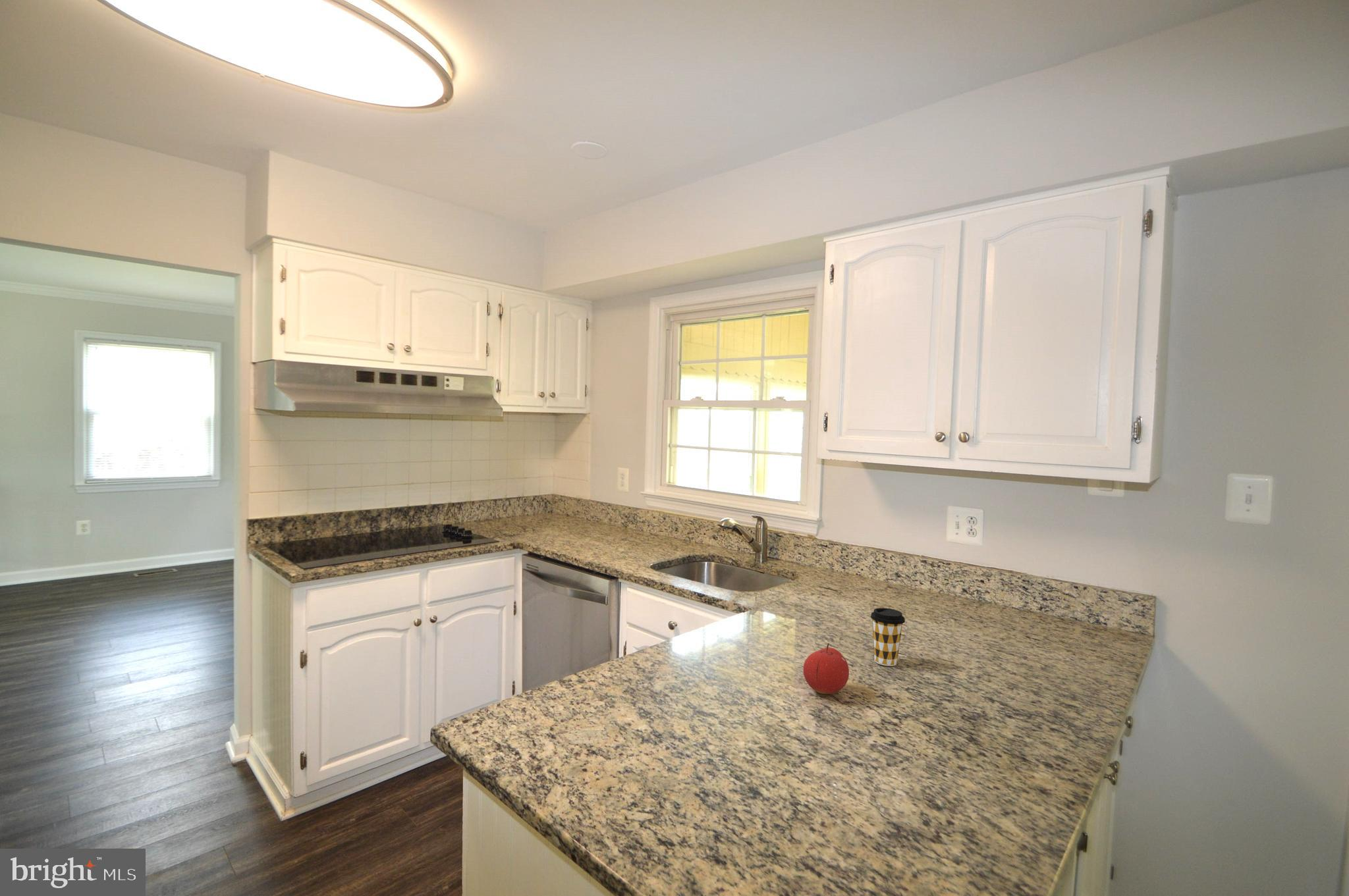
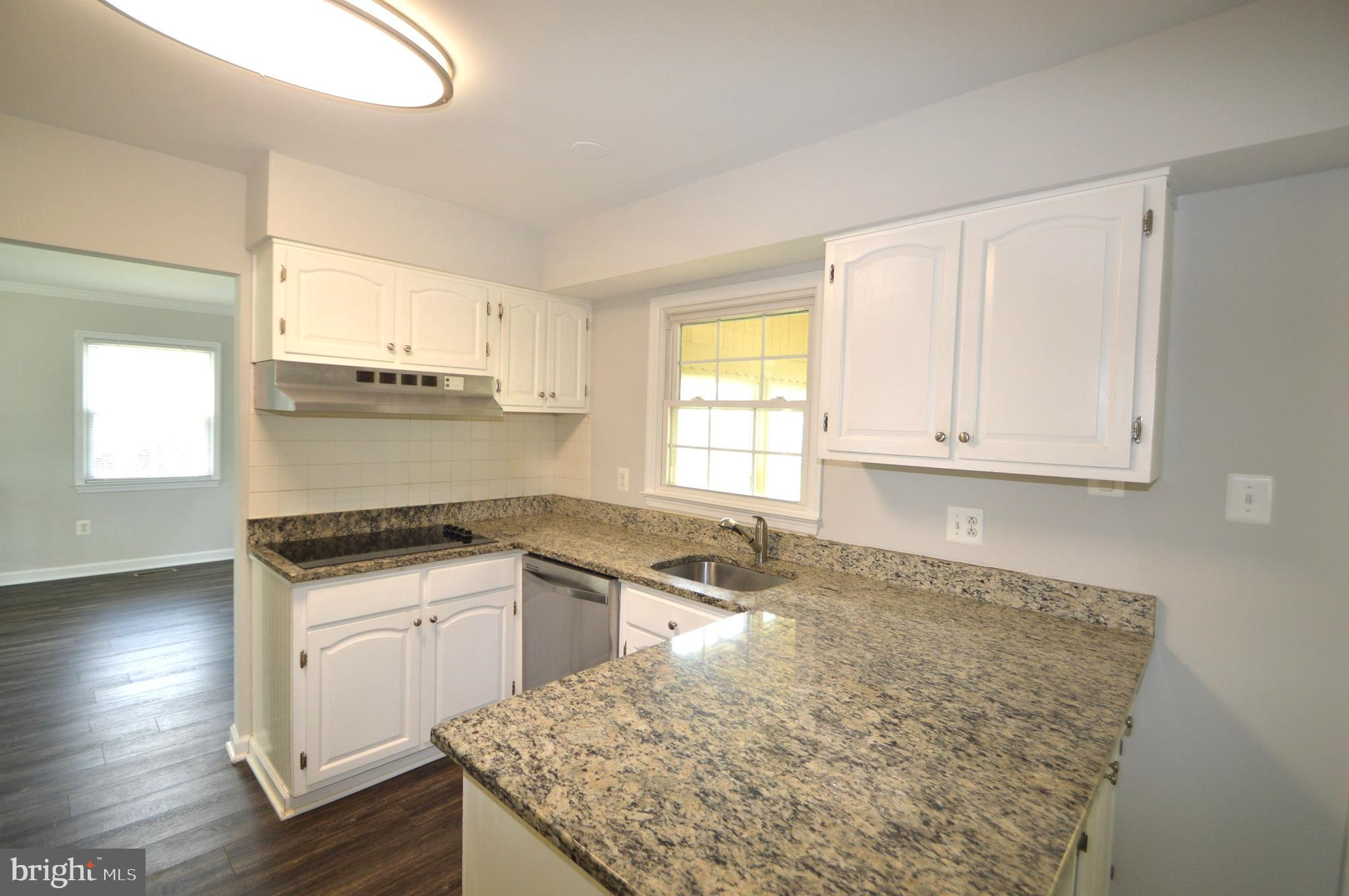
- coffee cup (887, 637)
- fruit (826, 668)
